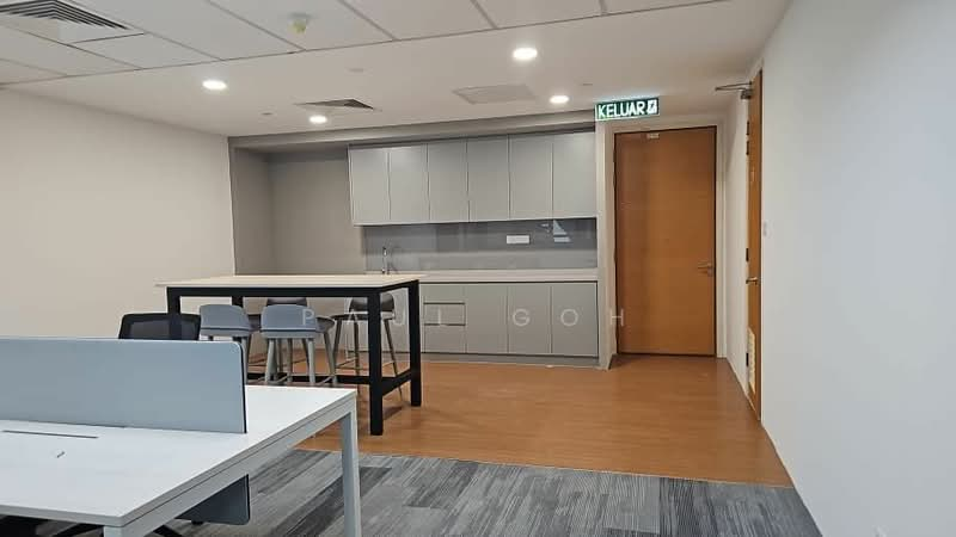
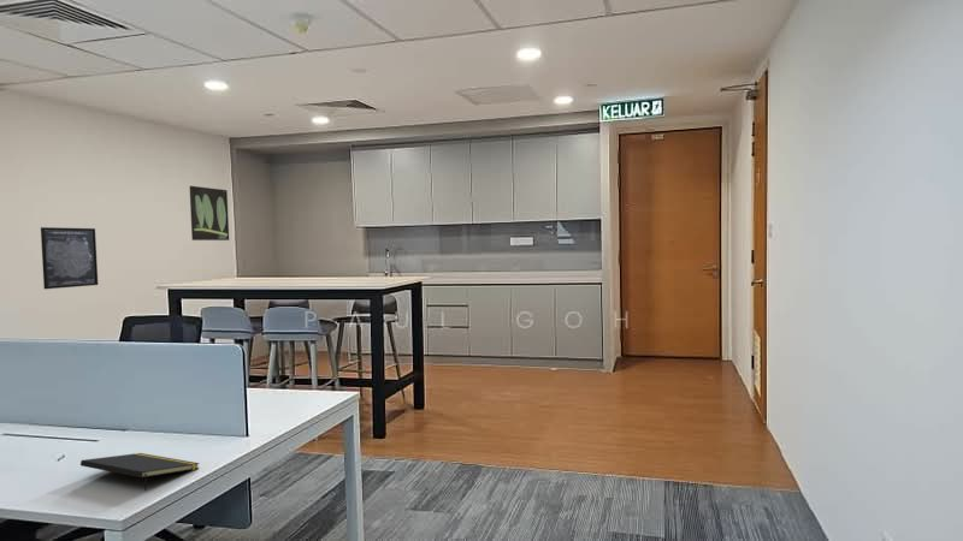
+ notepad (141, 464)
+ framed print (209, 214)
+ wall art (70, 257)
